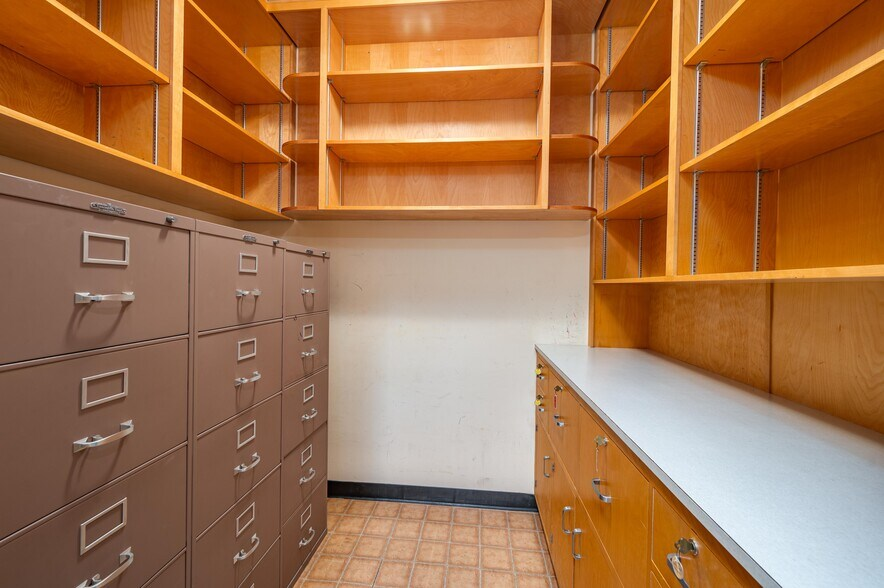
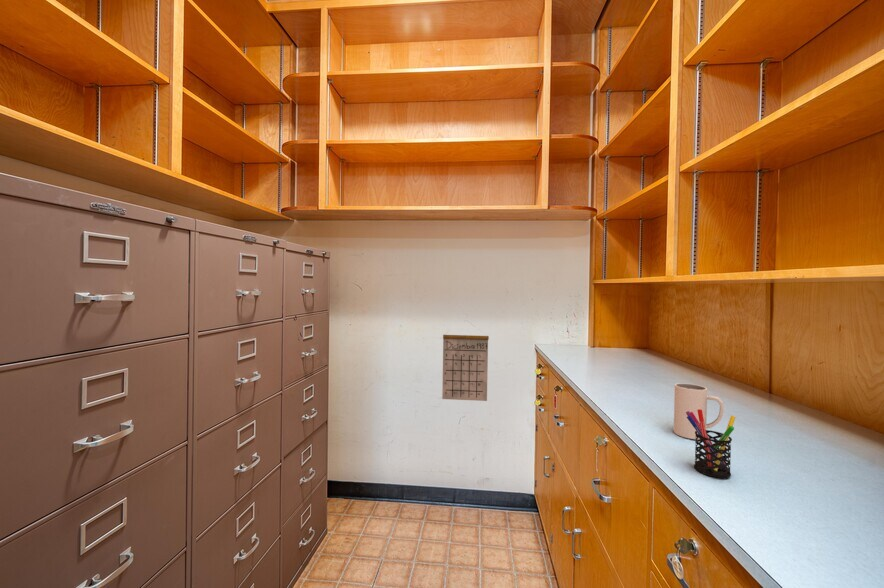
+ pen holder (714, 441)
+ mug (697, 411)
+ calendar (465, 360)
